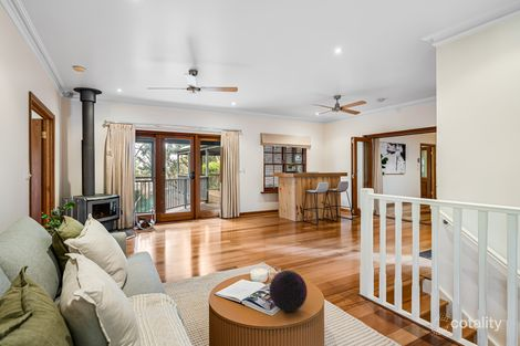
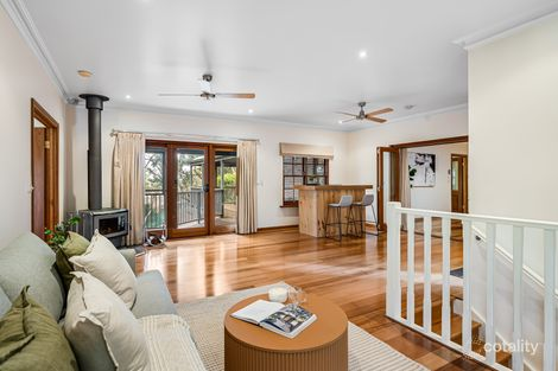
- decorative orb (288, 290)
